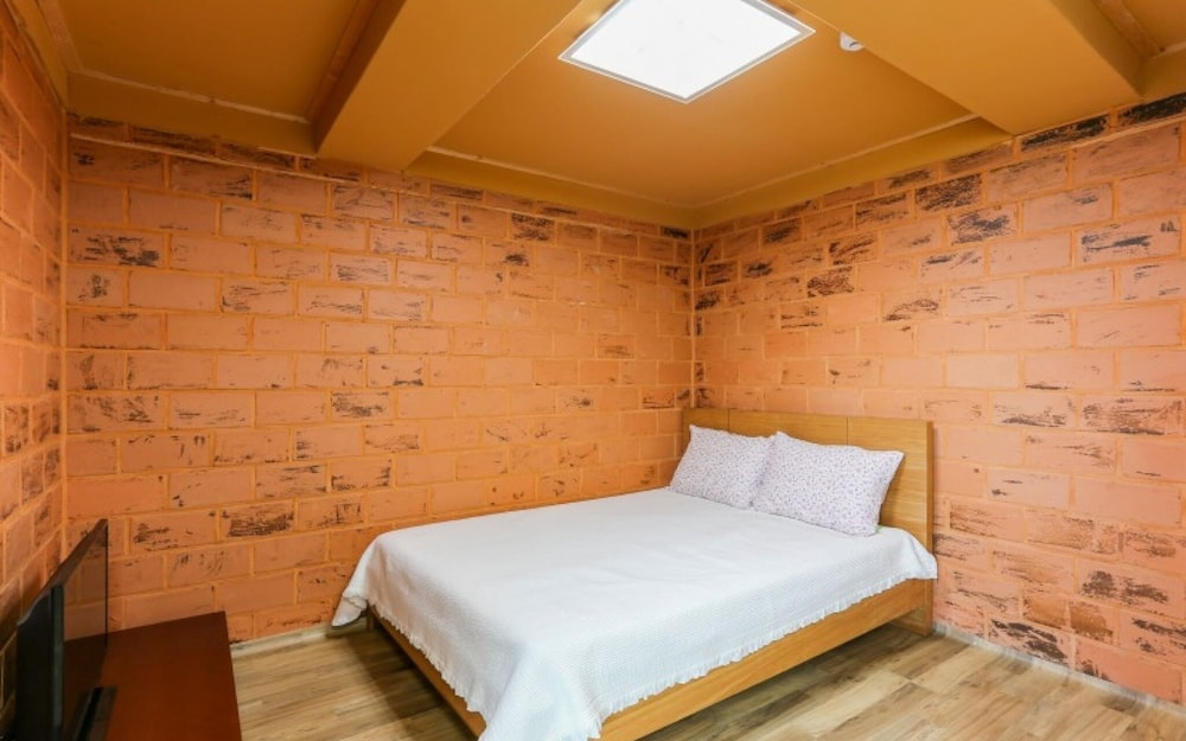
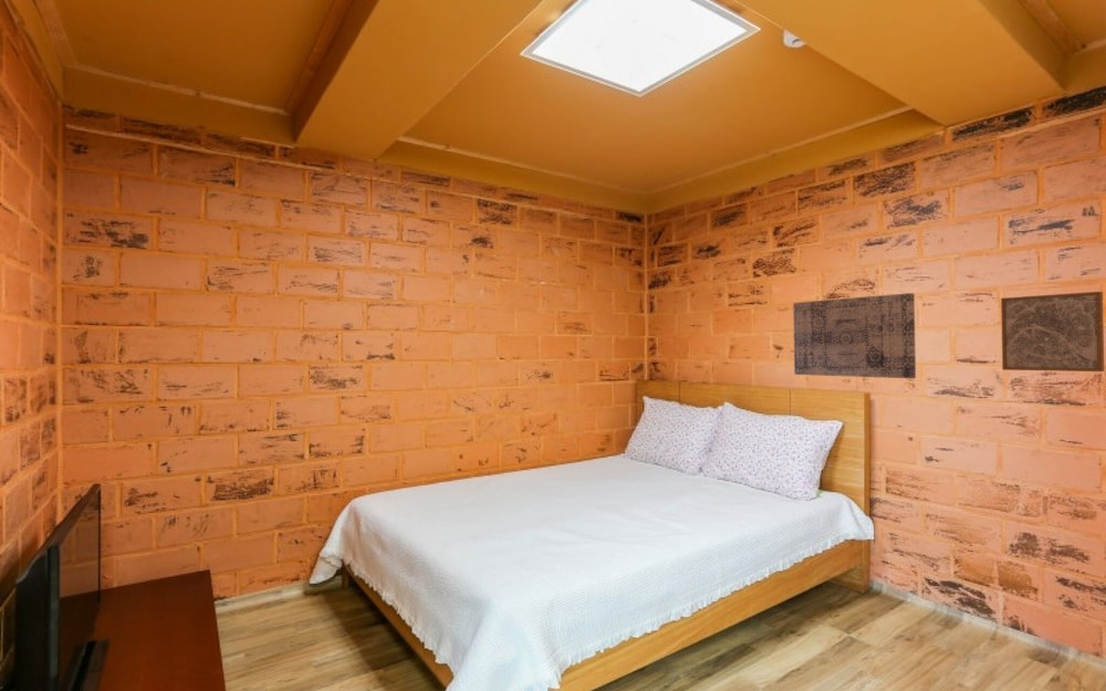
+ wall art (849, 337)
+ wall art (1050, 333)
